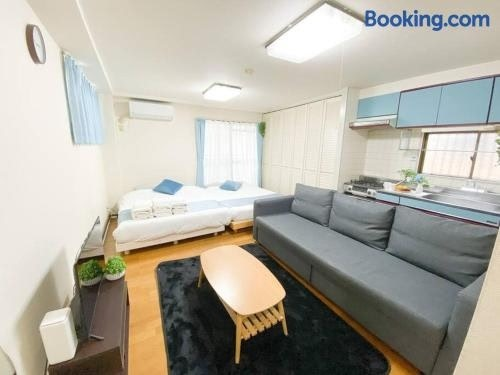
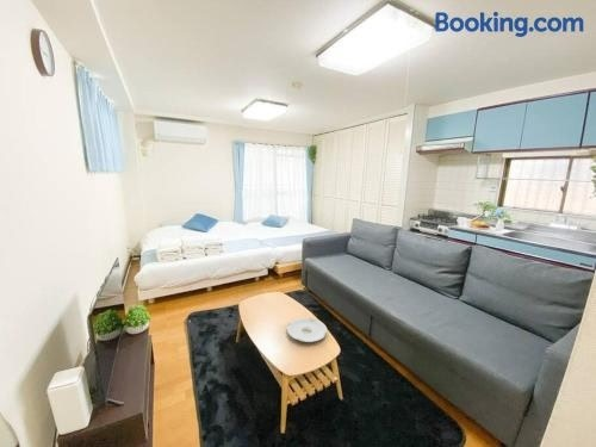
+ plate (306, 330)
